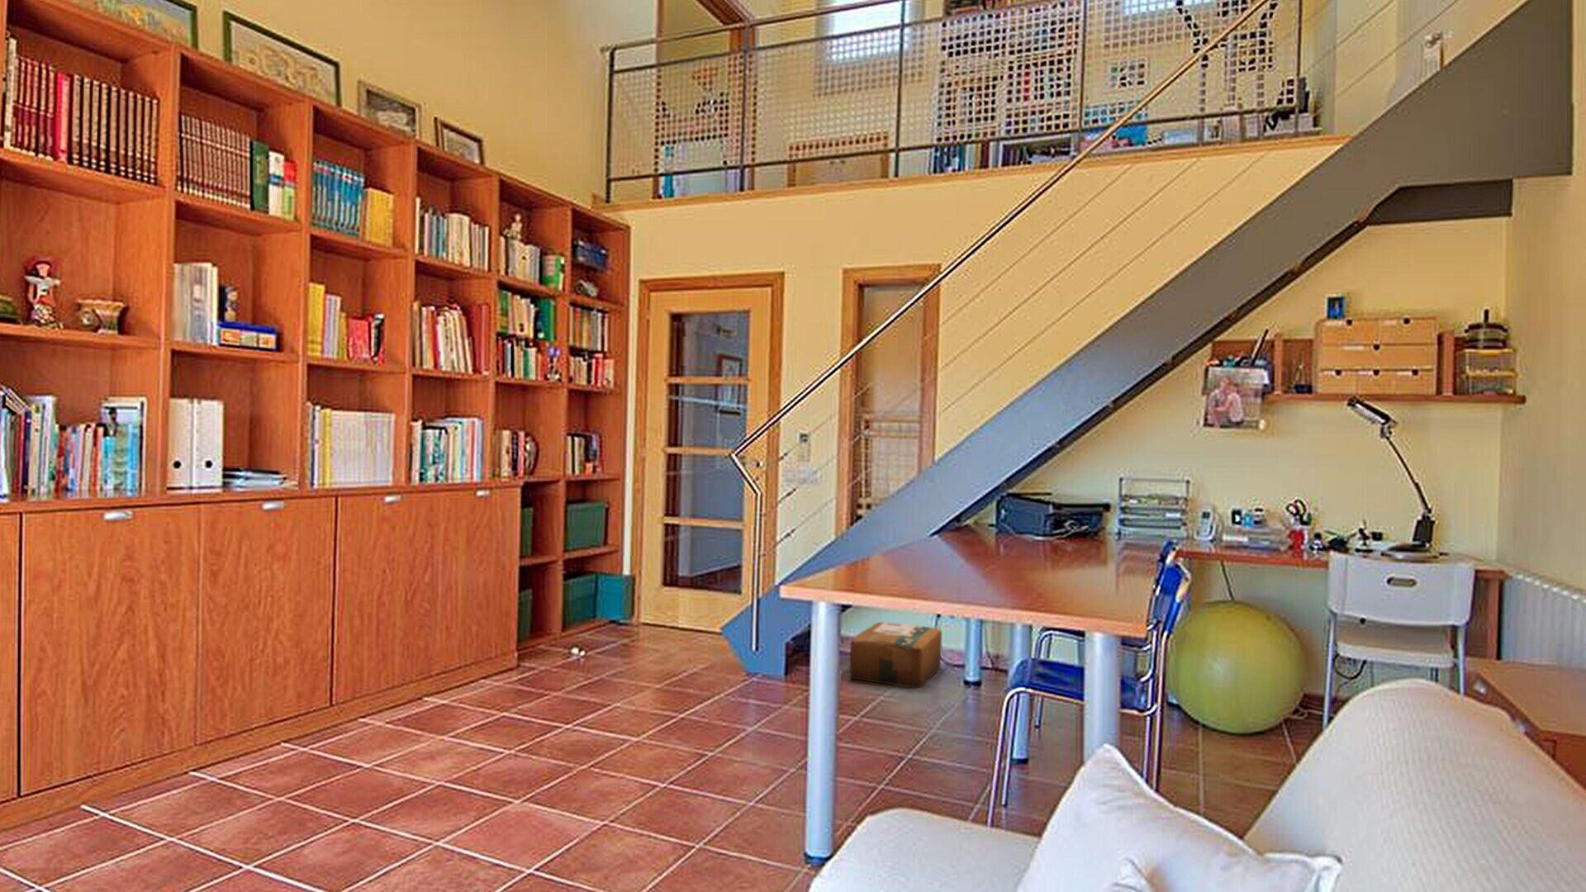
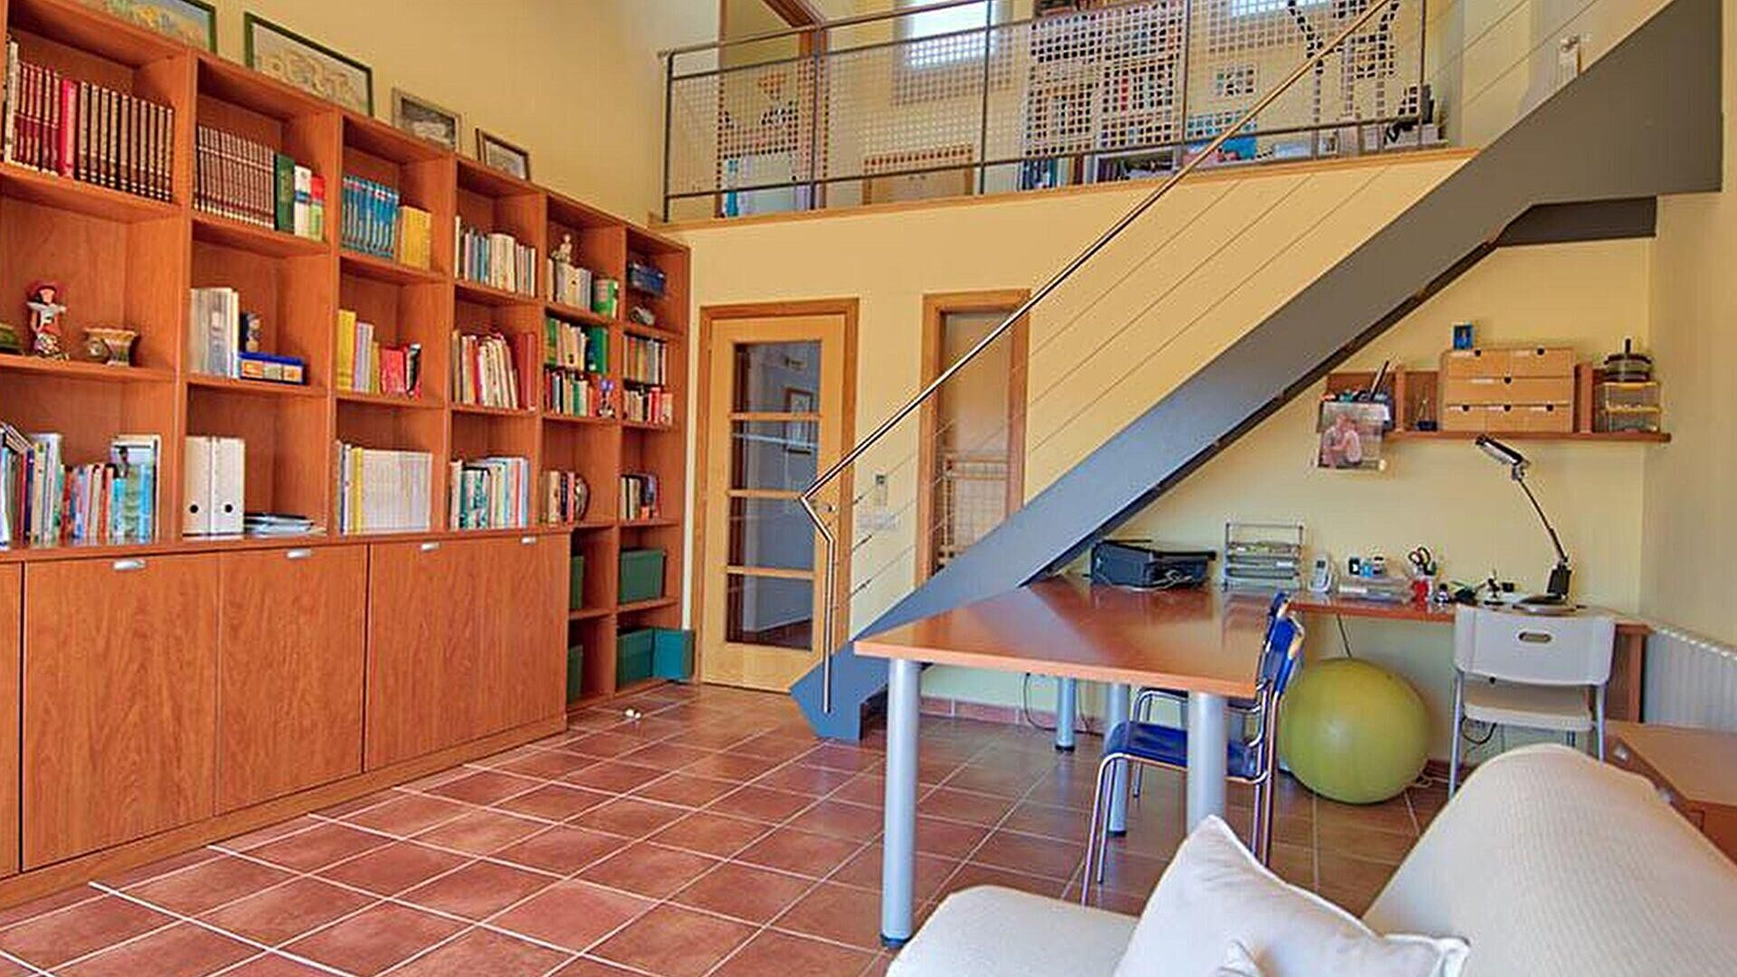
- cardboard box (896, 651)
